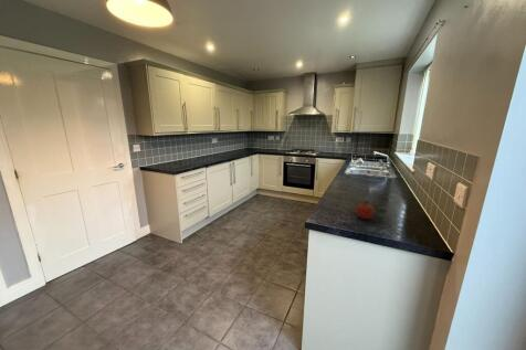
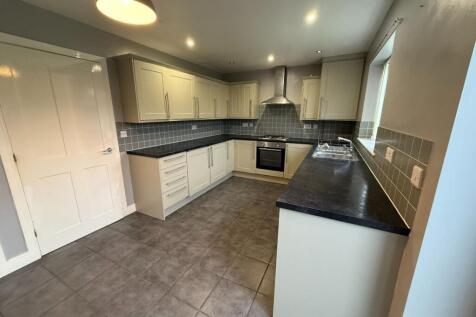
- fruit (365, 209)
